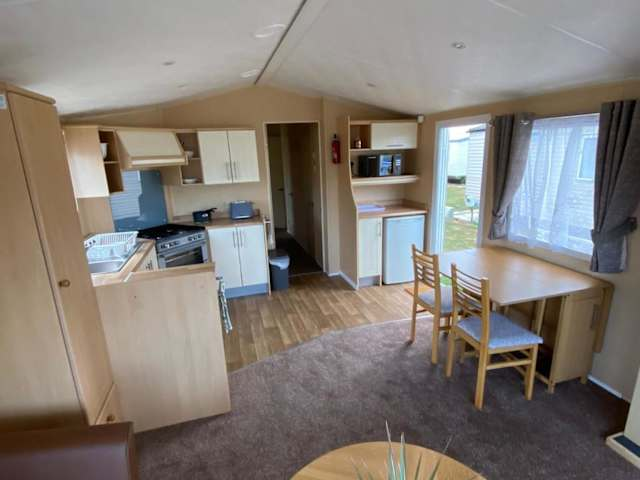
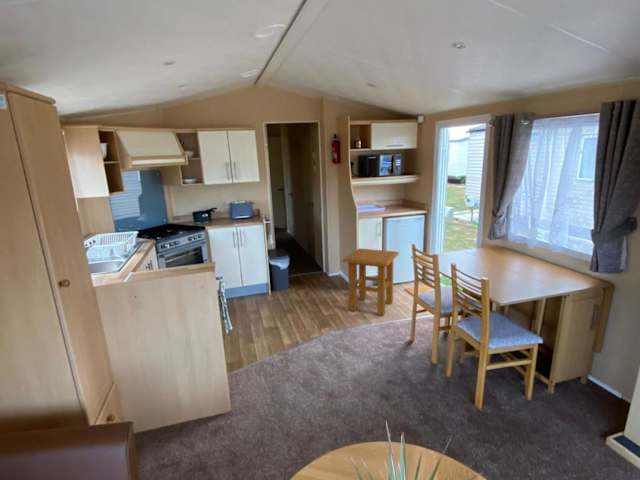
+ side table (371, 280)
